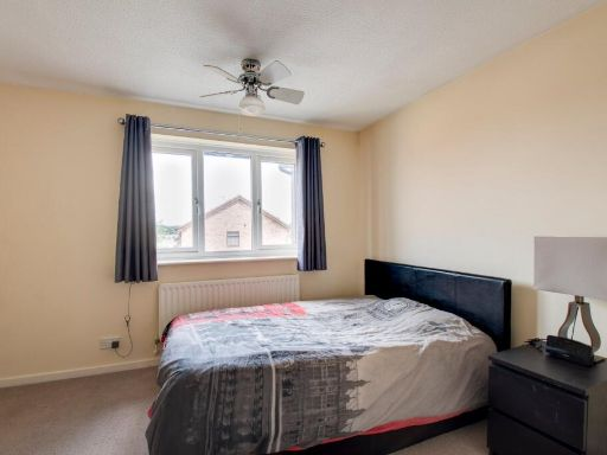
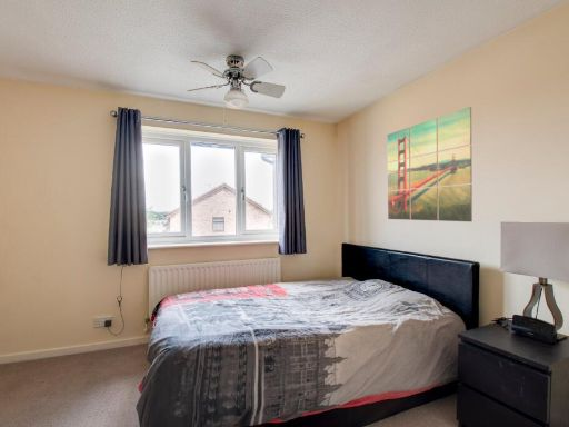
+ wall art (422, 171)
